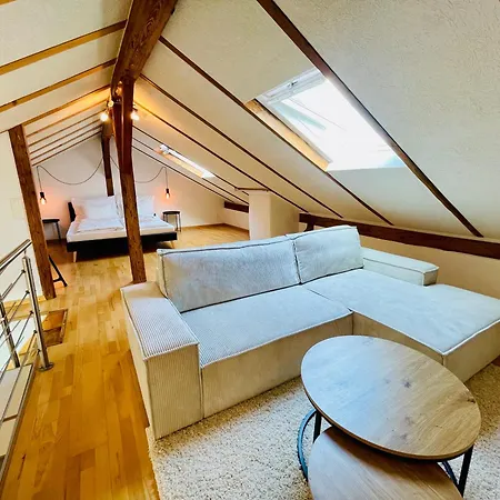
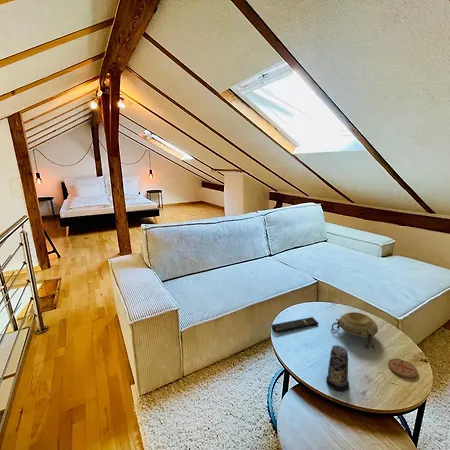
+ coaster (402, 367)
+ remote control (294, 325)
+ candle (338, 366)
+ decorative bowl (356, 323)
